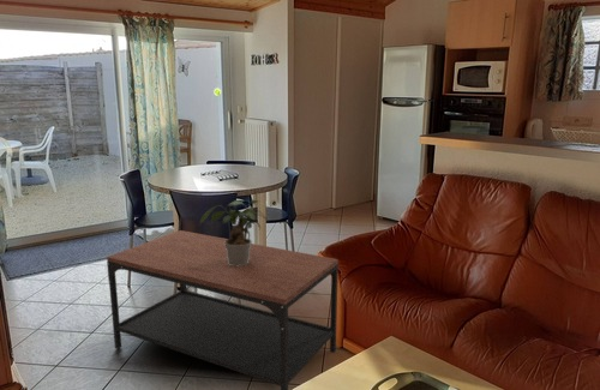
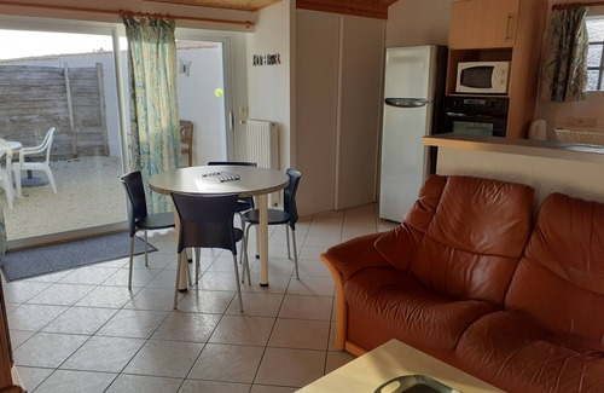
- potted plant (241, 229)
- coffee table (223, 305)
